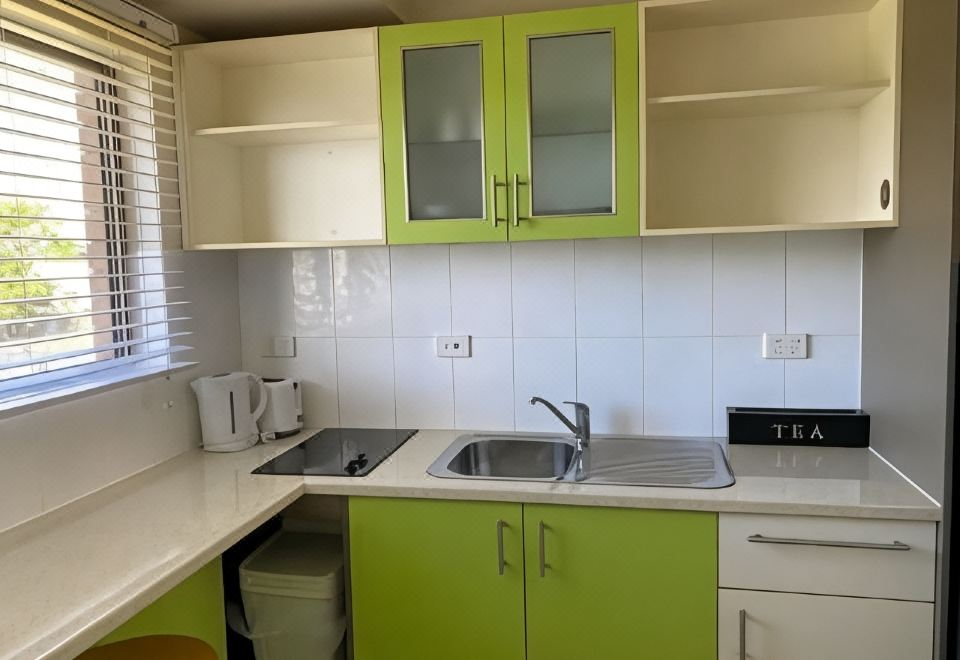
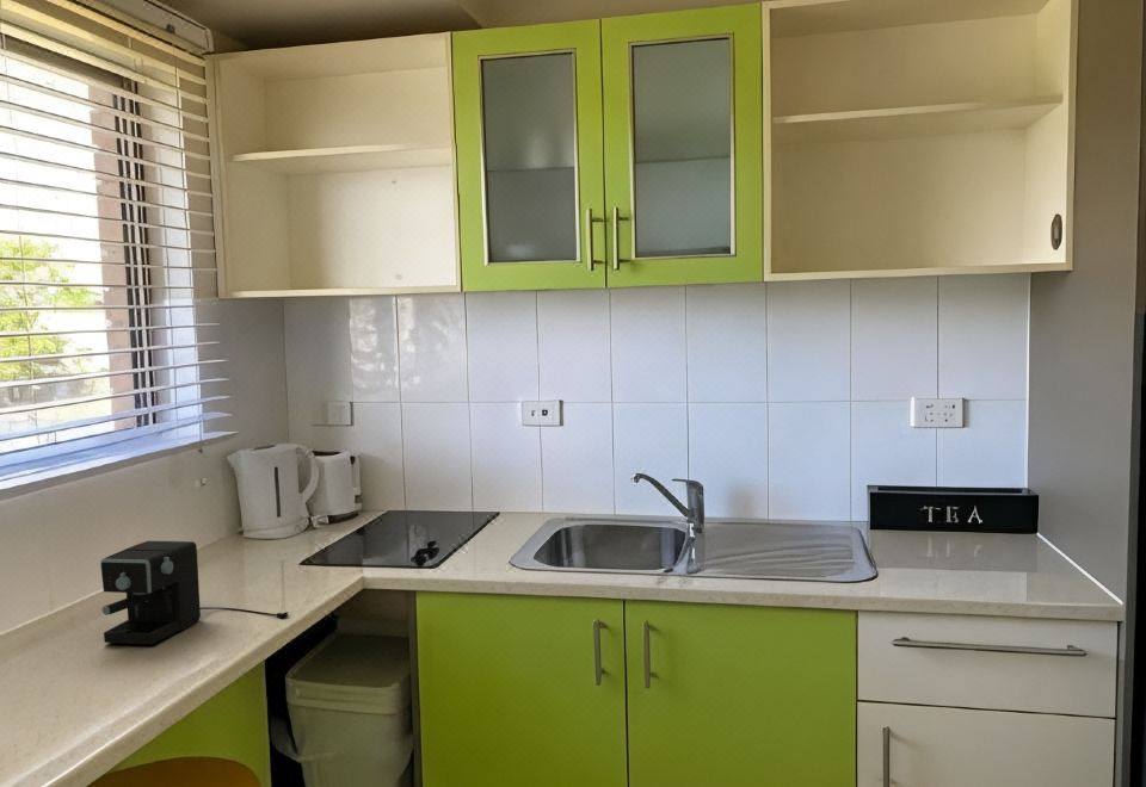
+ coffee maker (193, 589)
